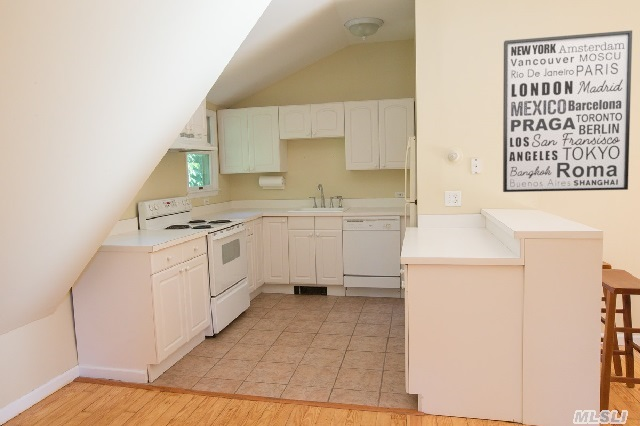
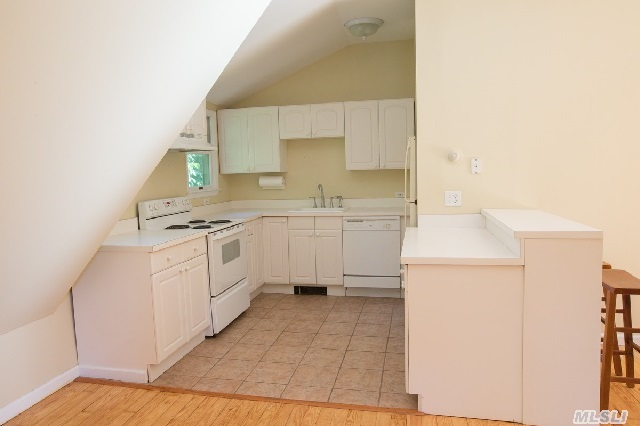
- wall art (564, 114)
